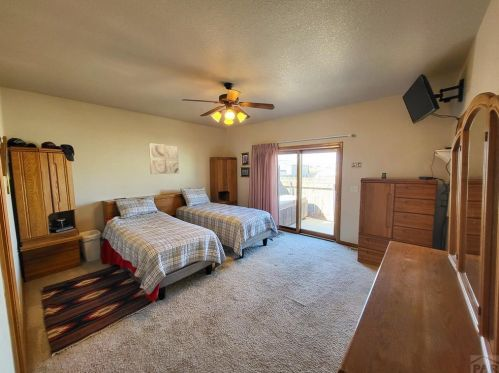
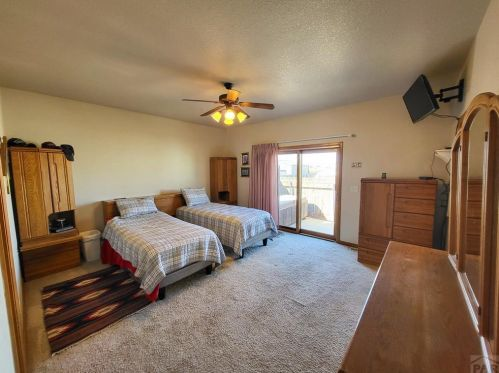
- wall art (164, 158)
